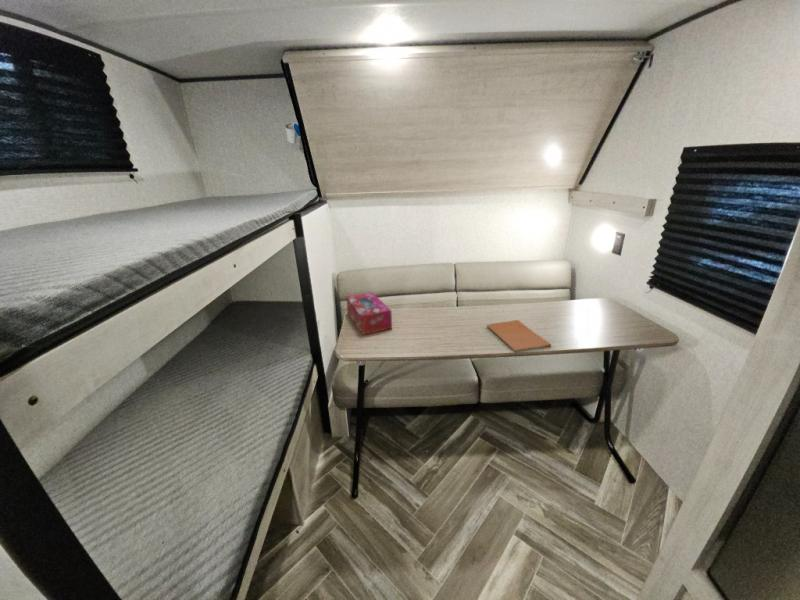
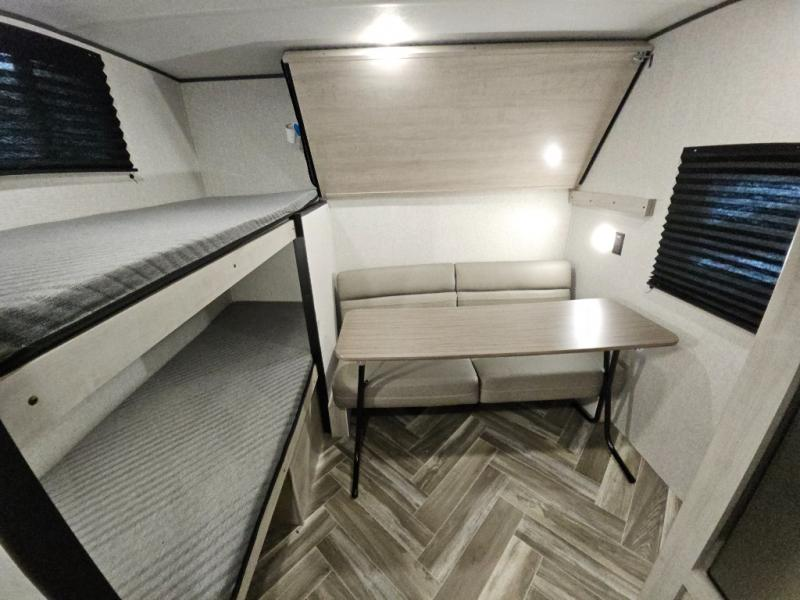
- tissue box (367, 311)
- book (516, 334)
